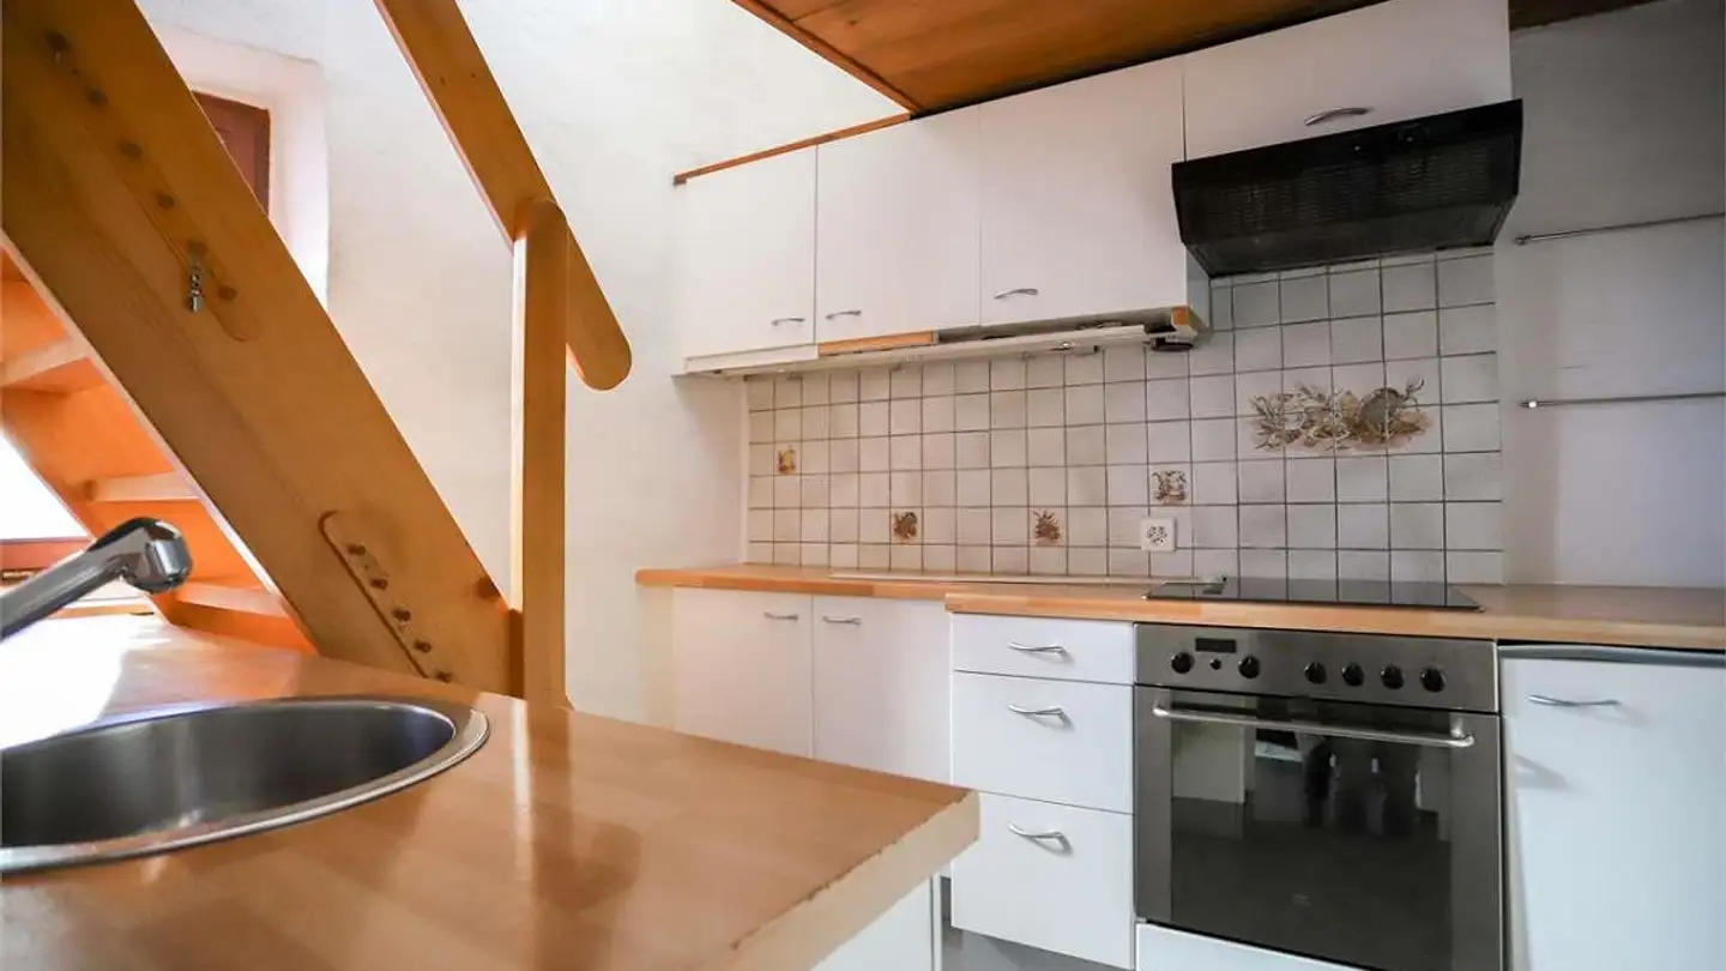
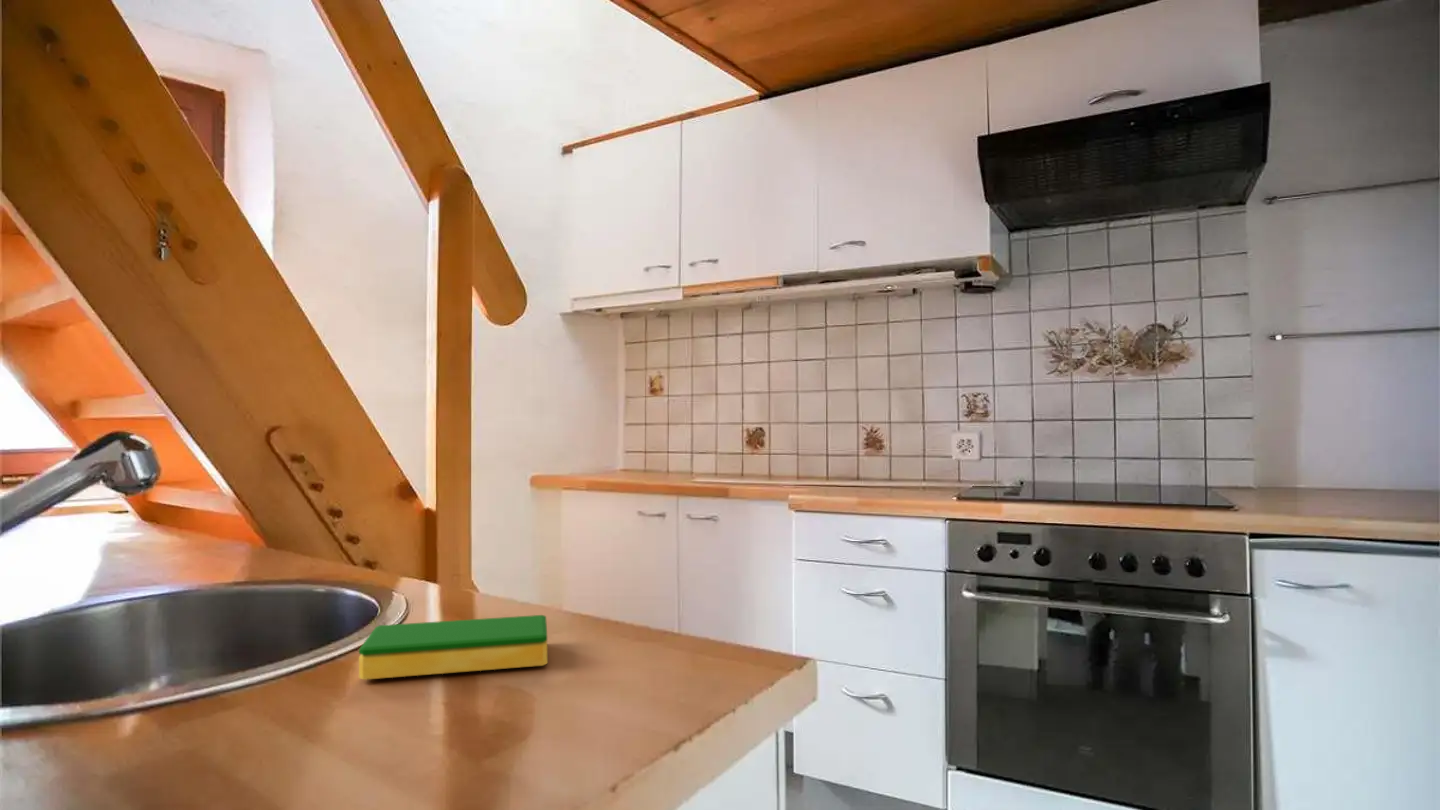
+ dish sponge (459, 644)
